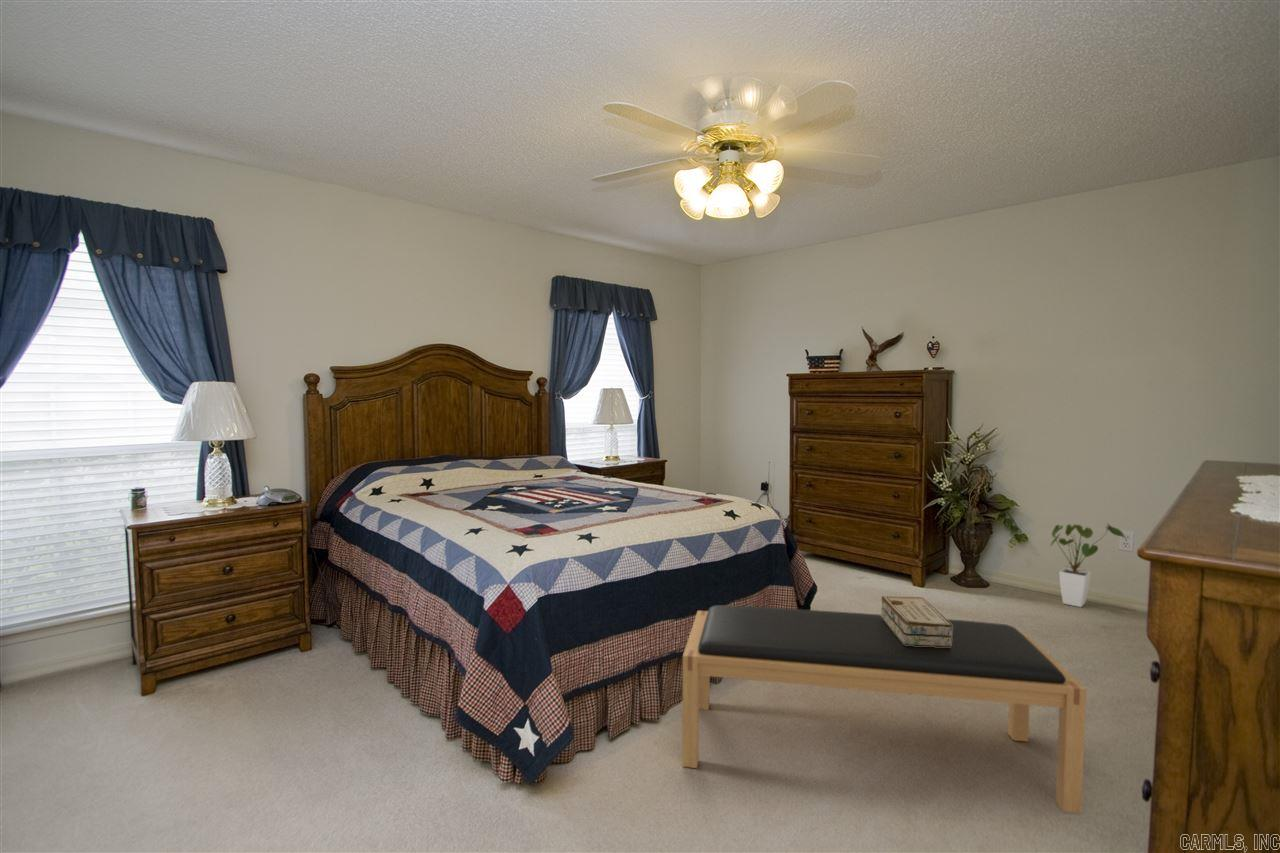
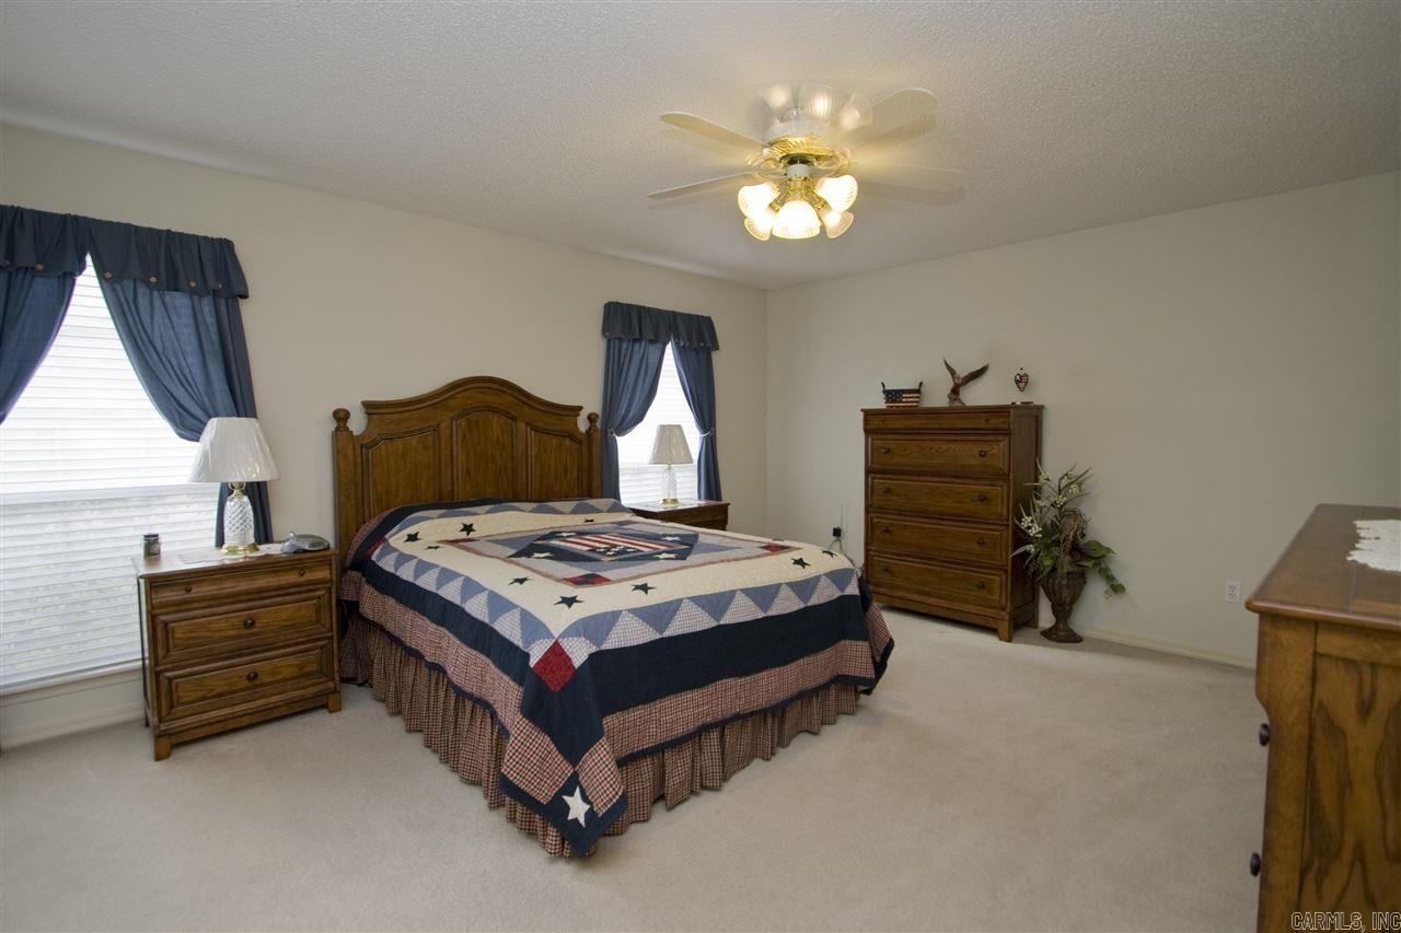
- bench (861, 689)
- house plant (1081, 562)
- decorative box (915, 619)
